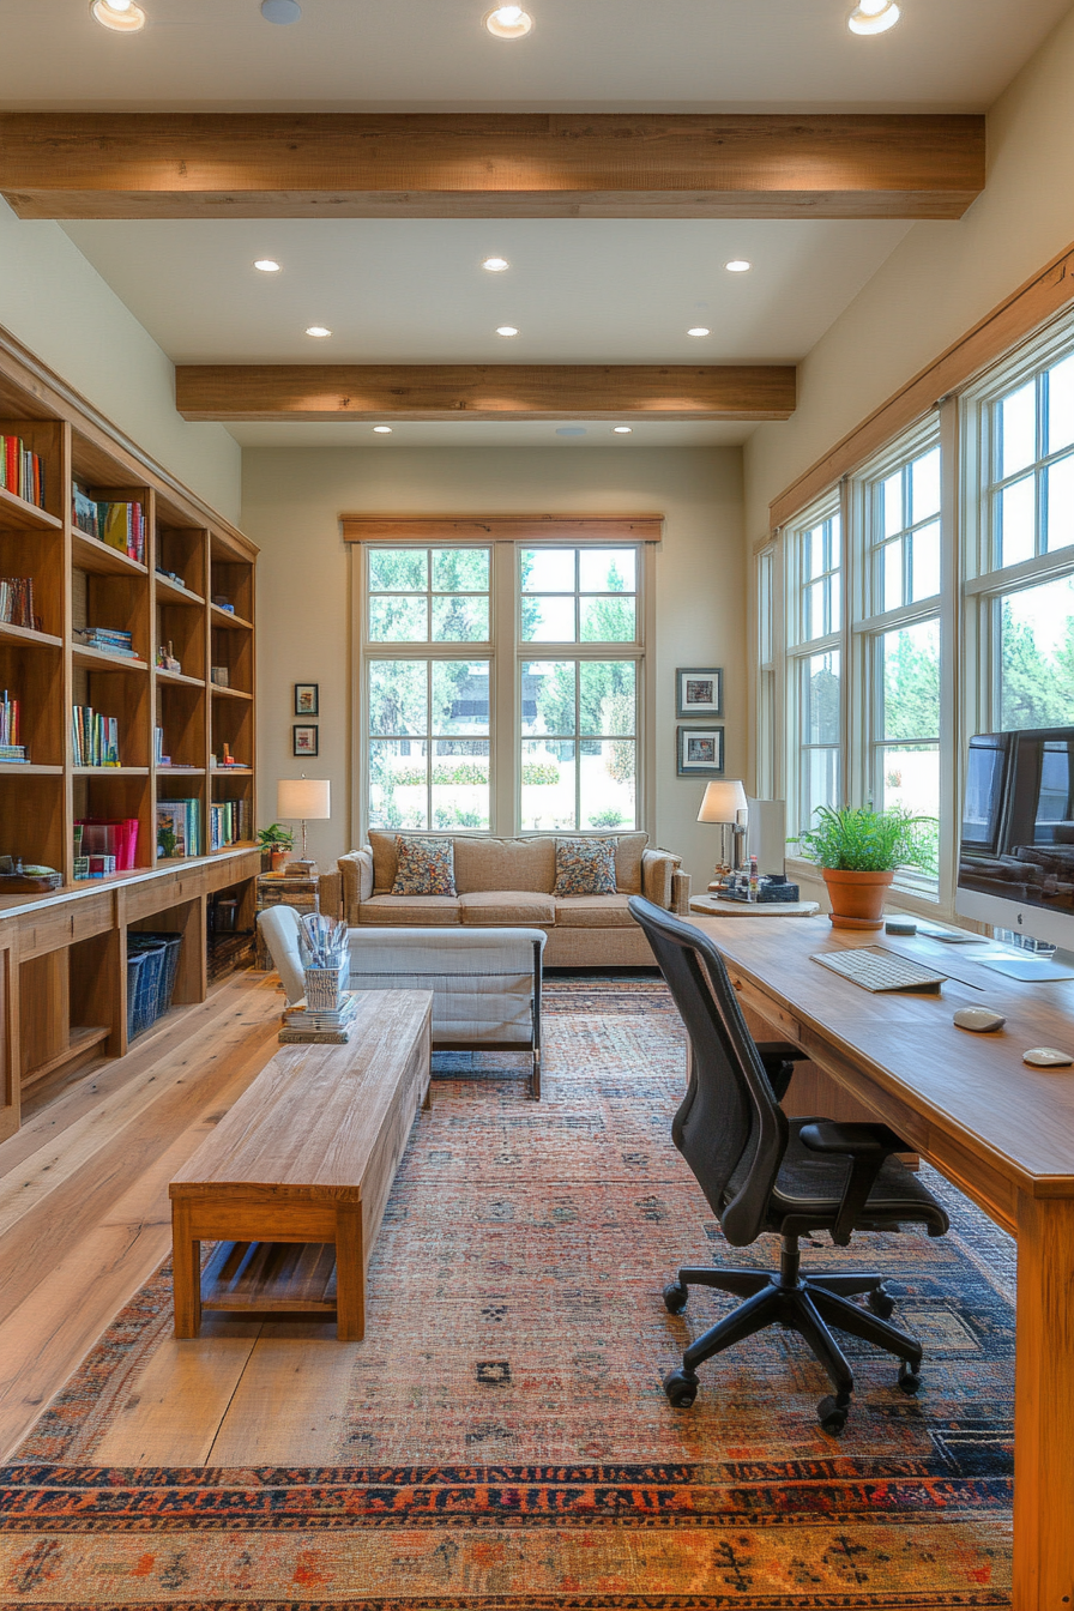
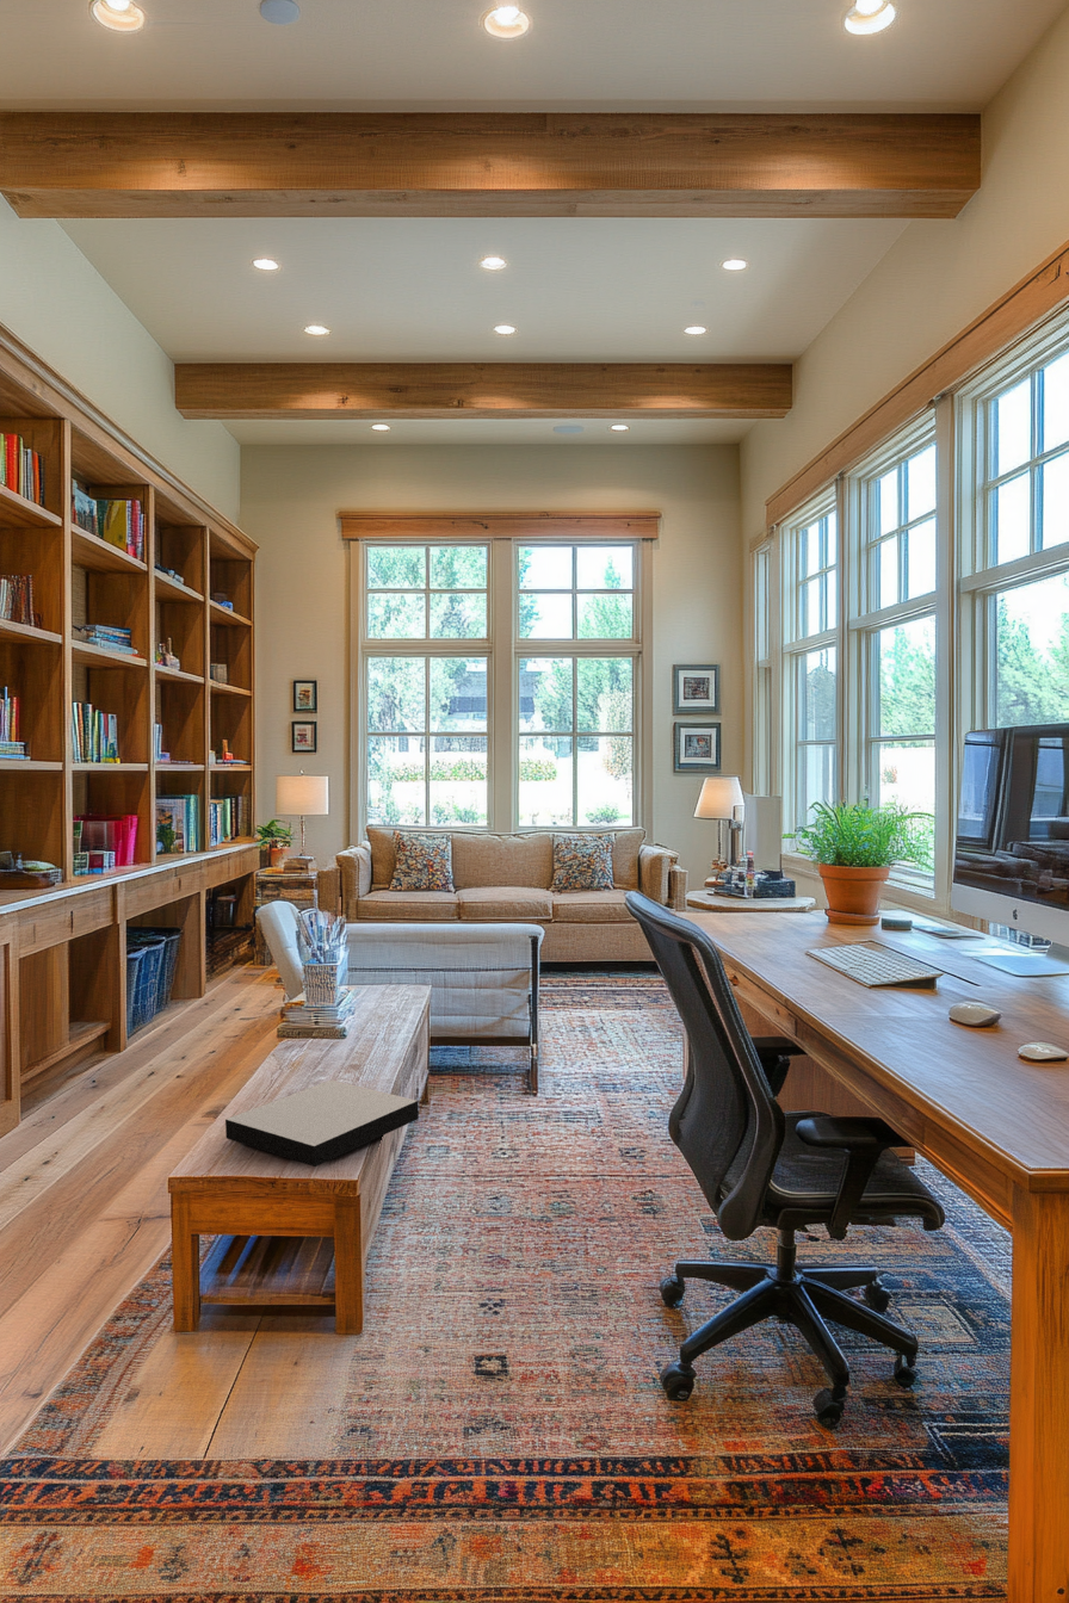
+ book (323, 1119)
